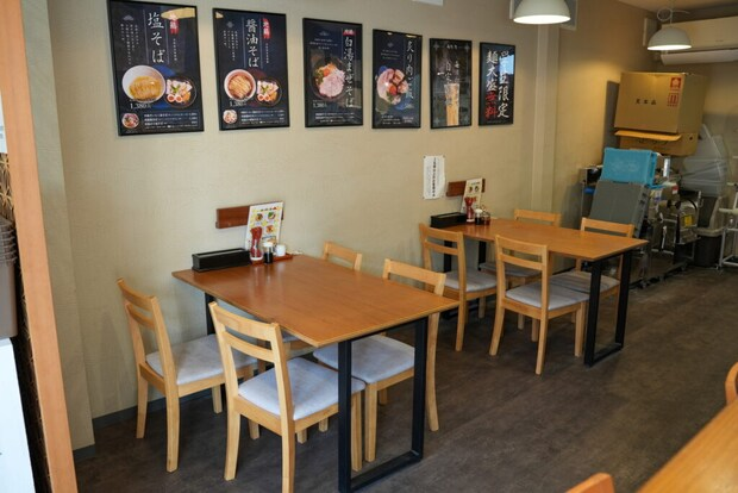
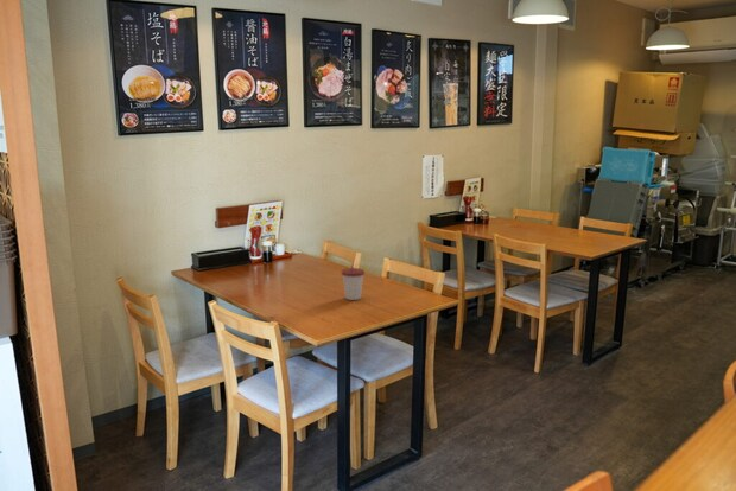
+ cup (353, 281)
